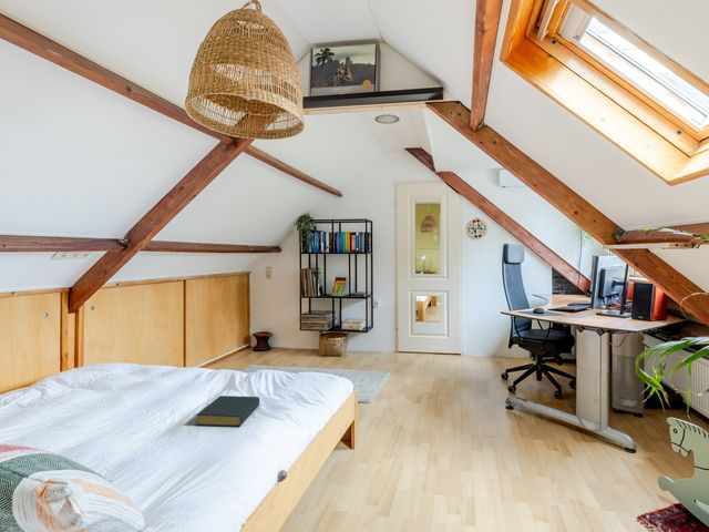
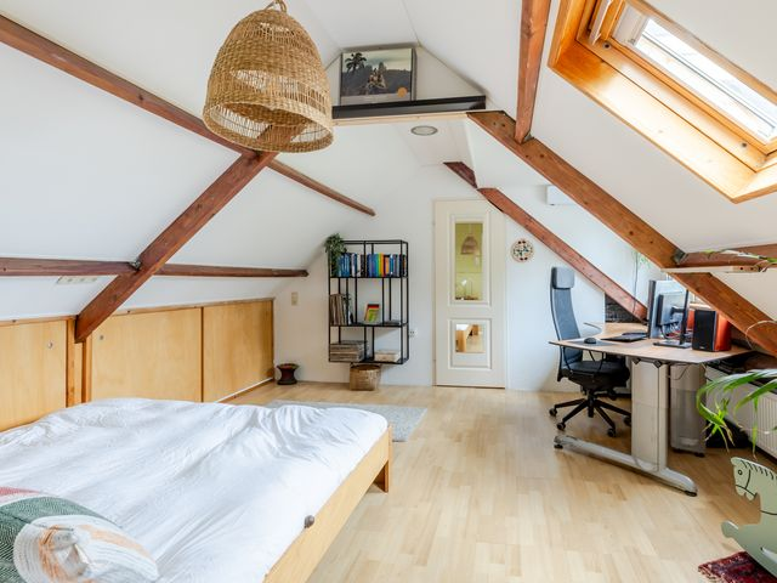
- hardback book (229, 409)
